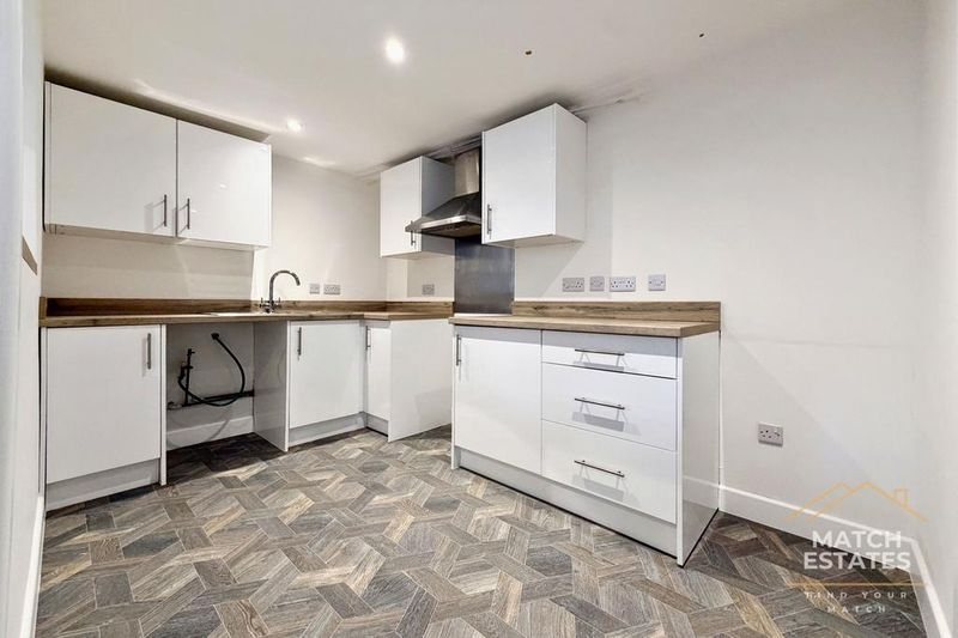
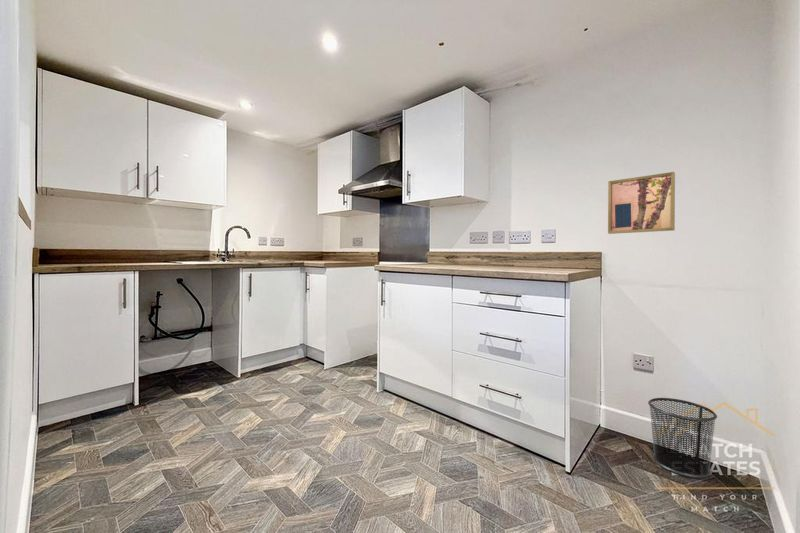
+ waste bin (680, 436)
+ wall art (639, 204)
